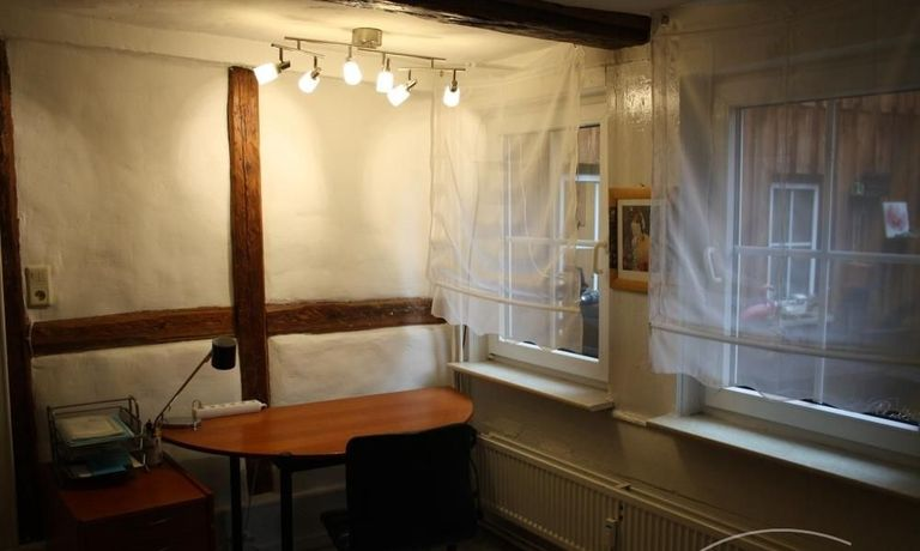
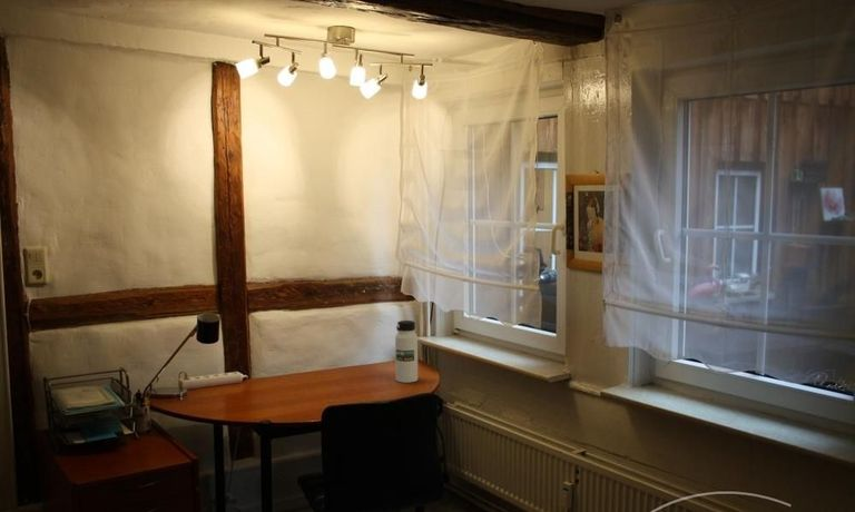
+ water bottle (406, 351)
